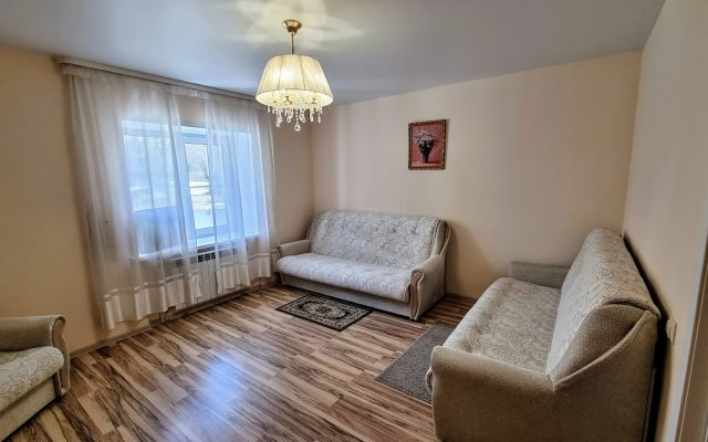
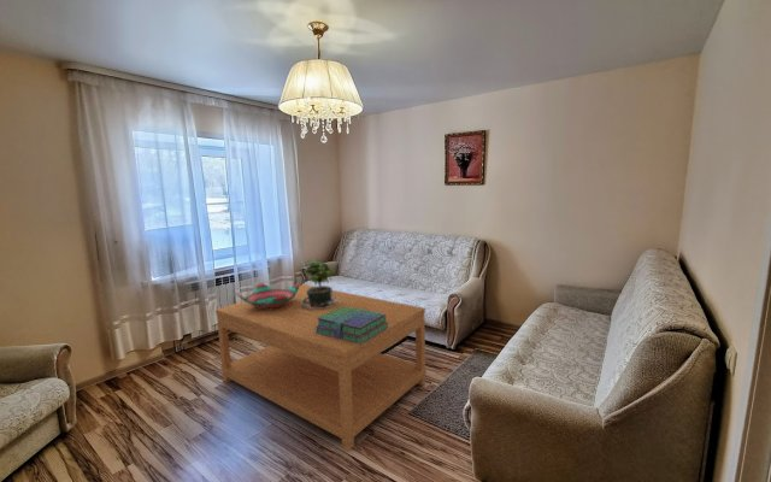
+ potted plant (320, 281)
+ coffee table (319, 346)
+ decorative bowl (270, 296)
+ stack of books (351, 322)
